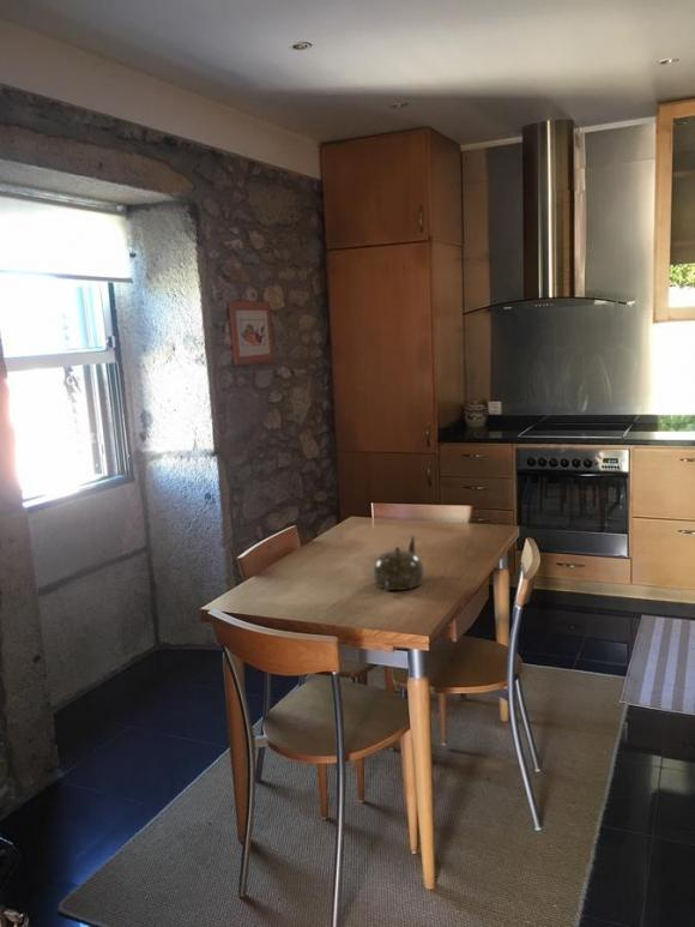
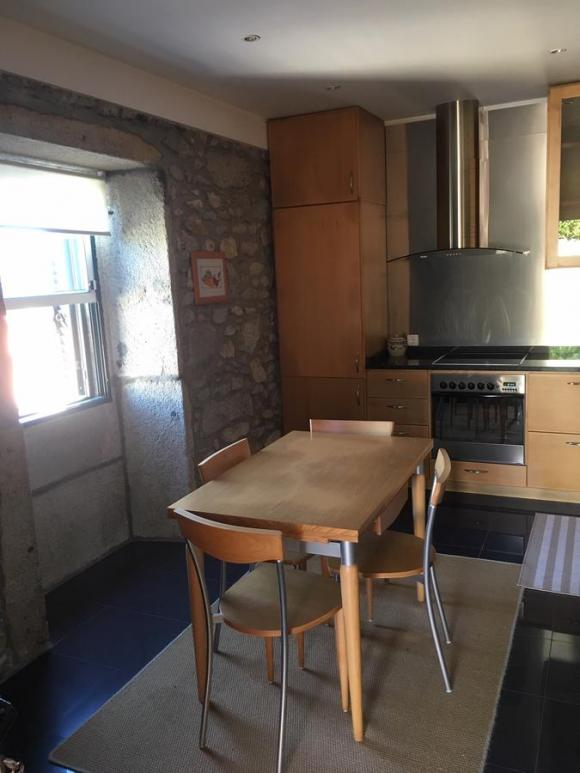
- teapot (399, 562)
